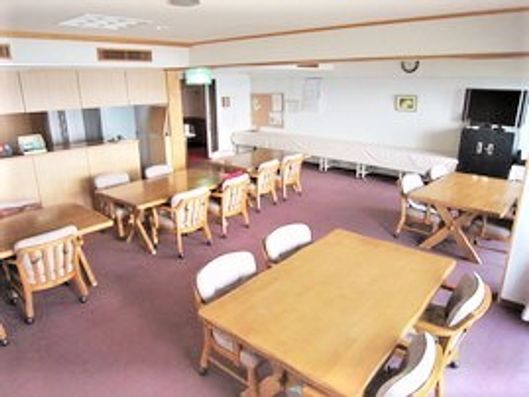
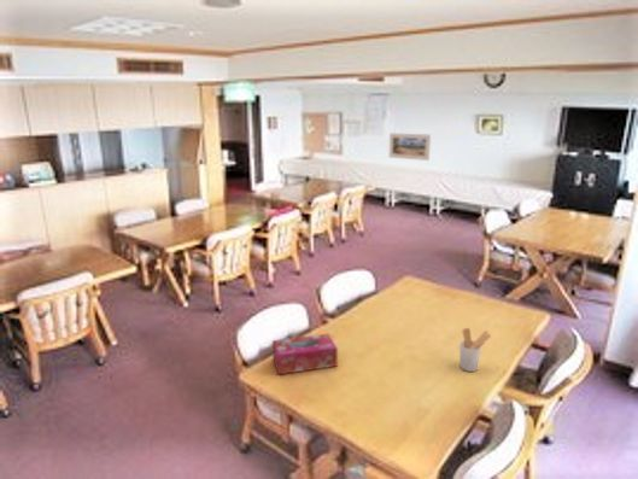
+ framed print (409, 146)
+ utensil holder (474, 349)
+ tissue box (304, 352)
